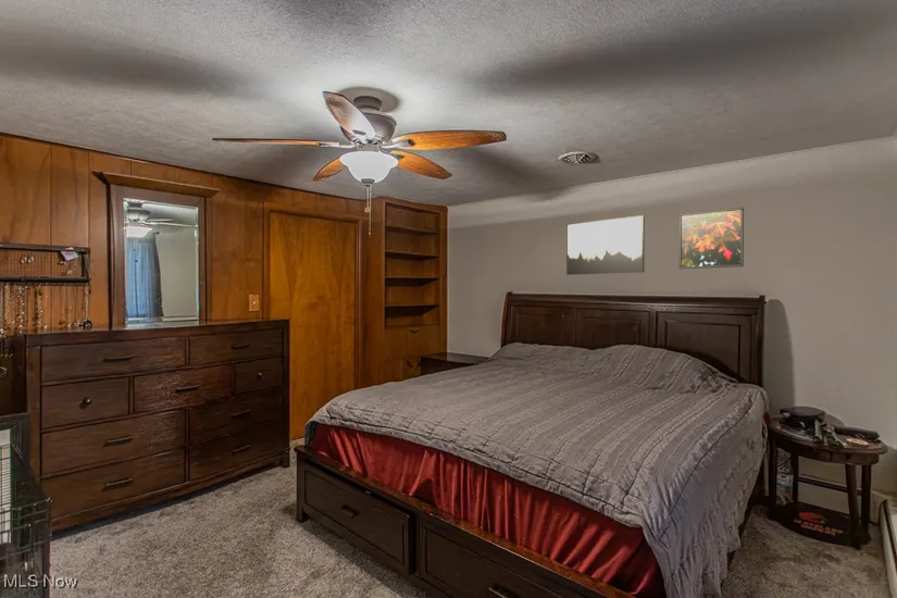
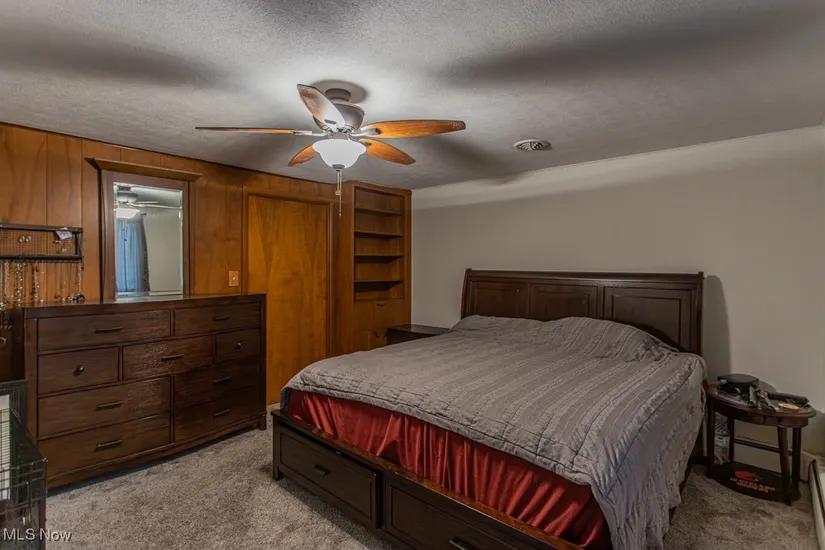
- wall art (602, 246)
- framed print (710, 239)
